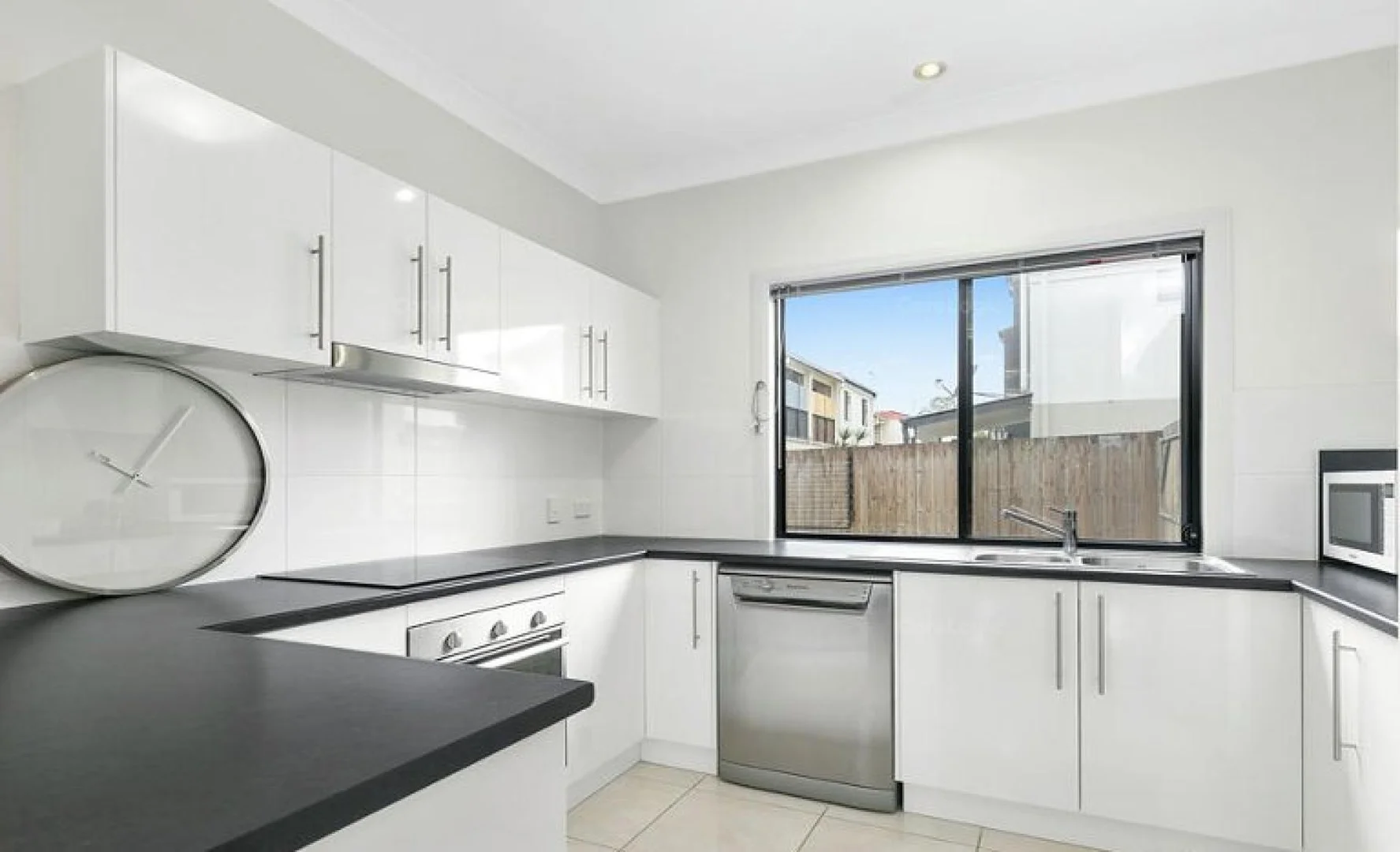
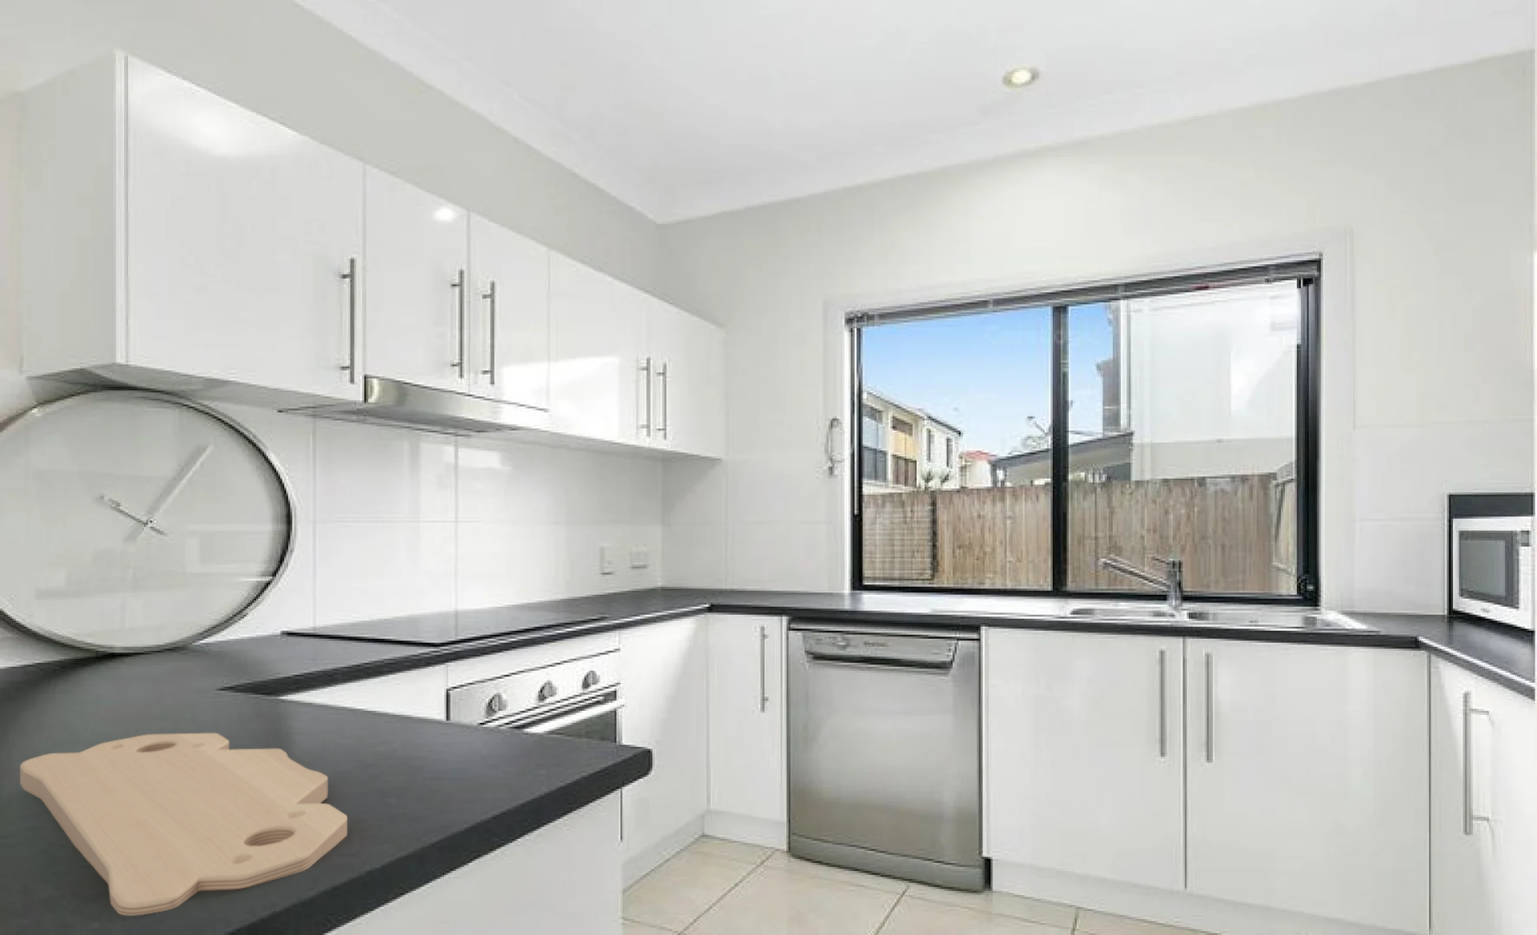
+ cutting board (192, 798)
